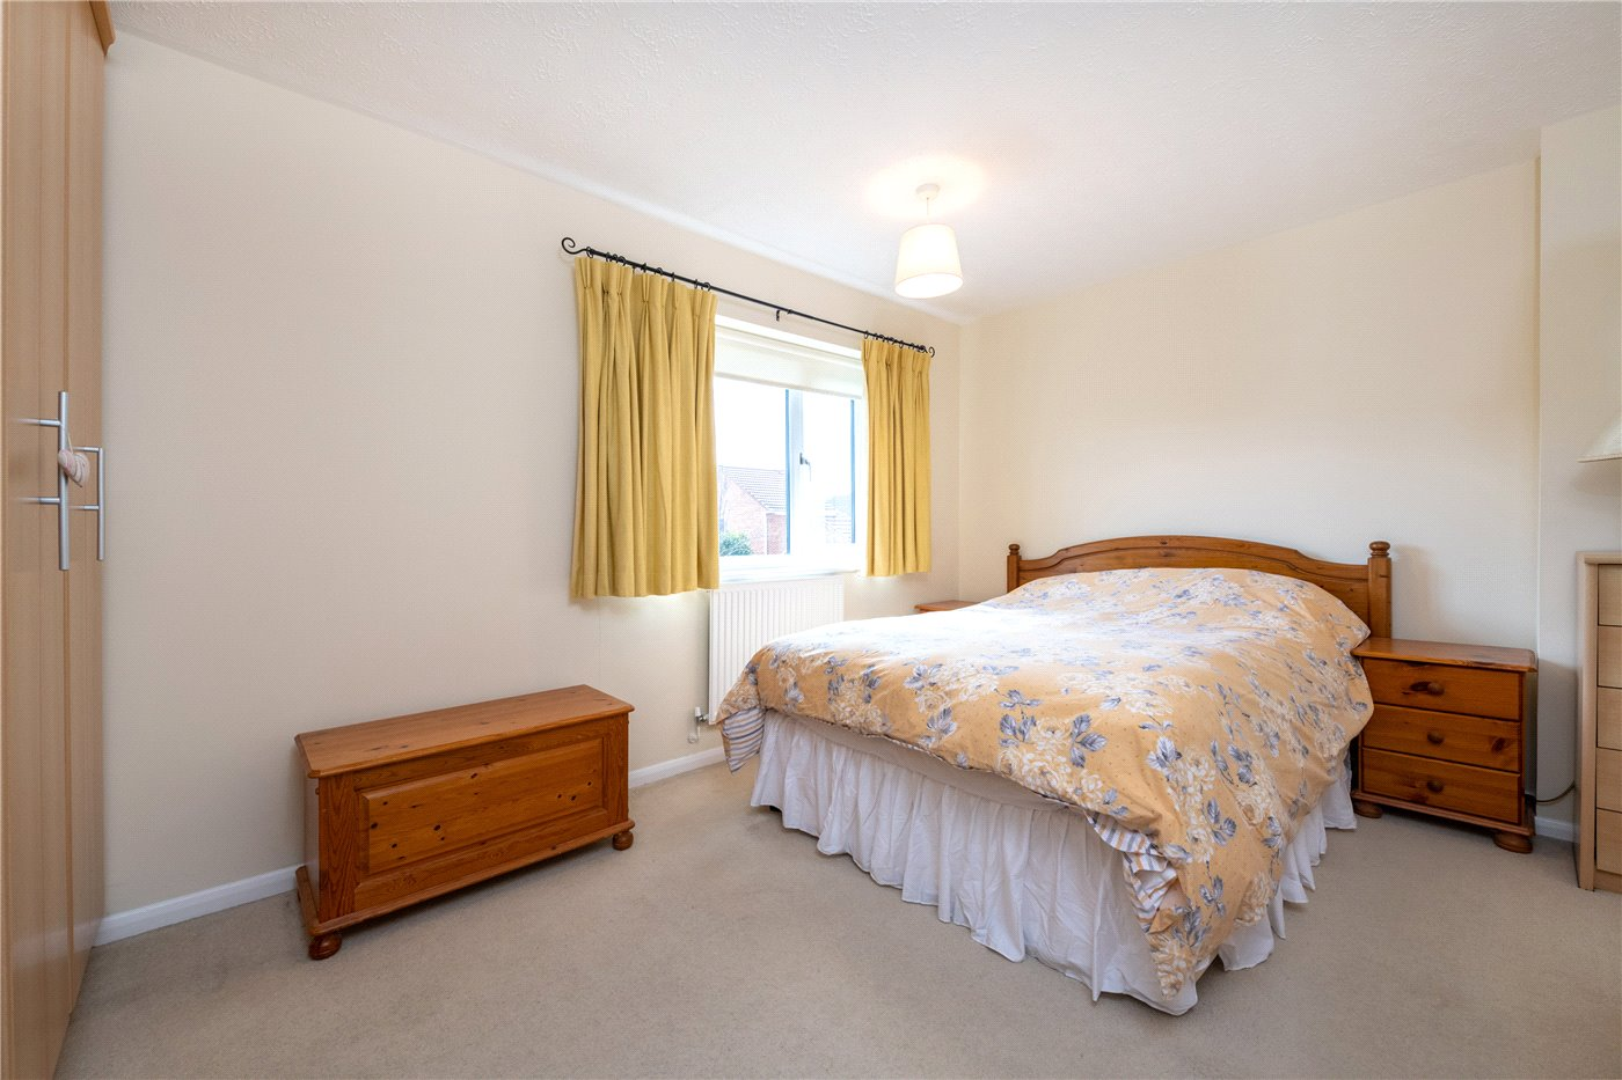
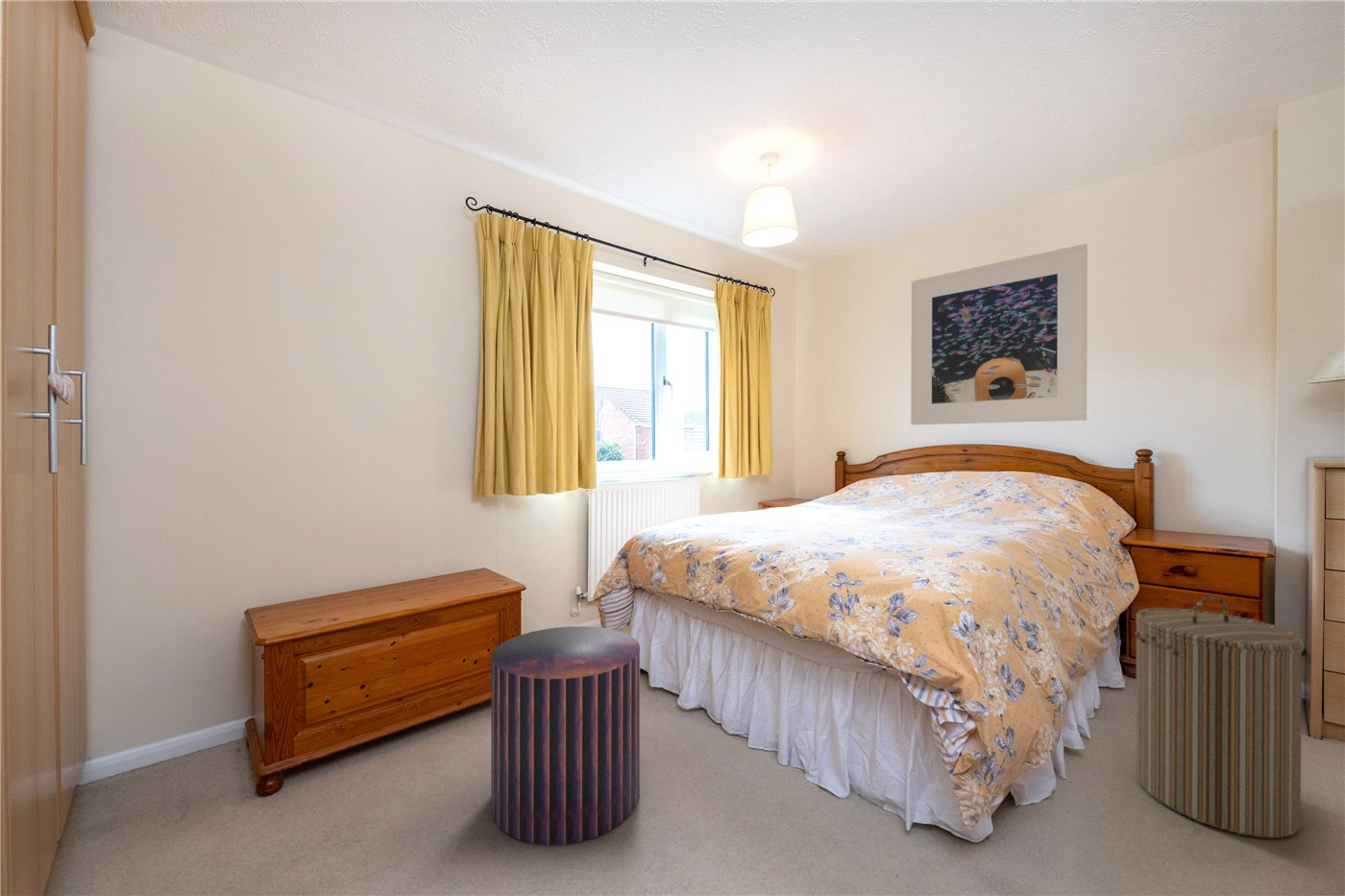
+ laundry hamper (1212, 697)
+ stool (567, 721)
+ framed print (990, 343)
